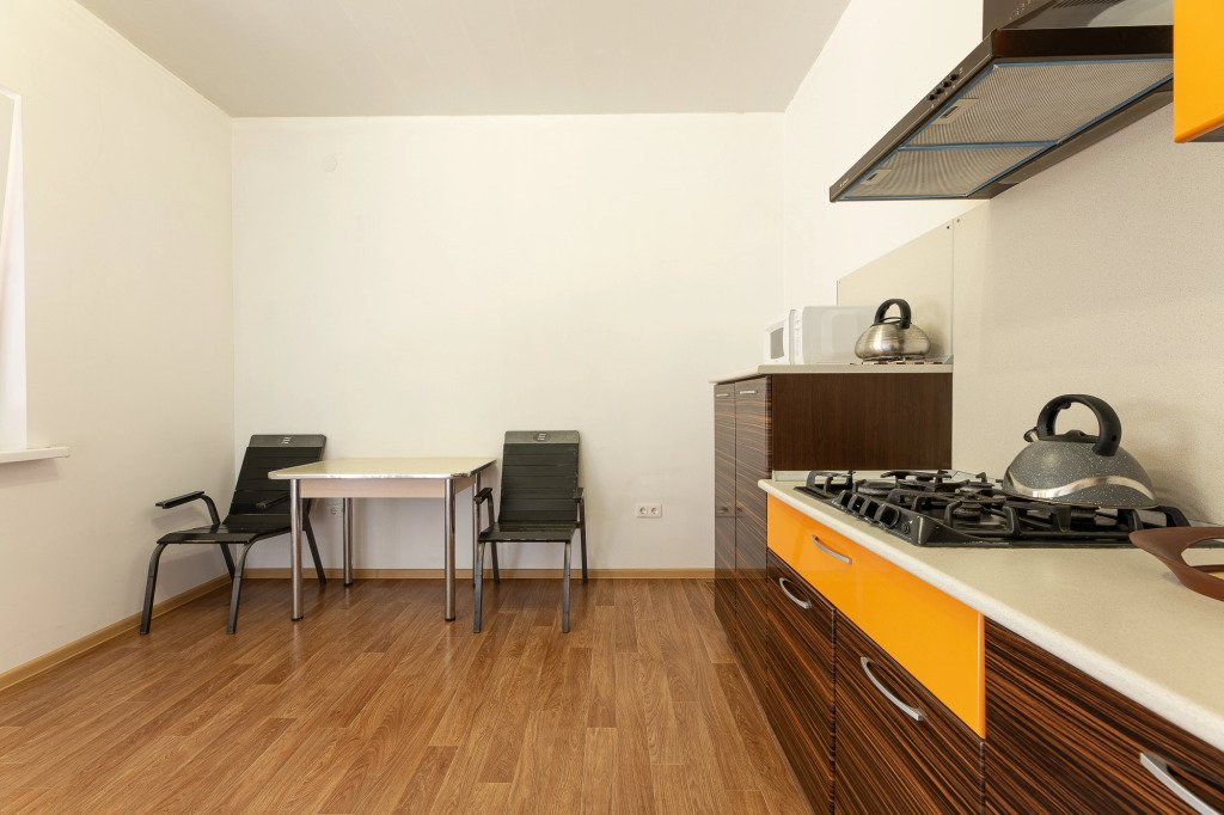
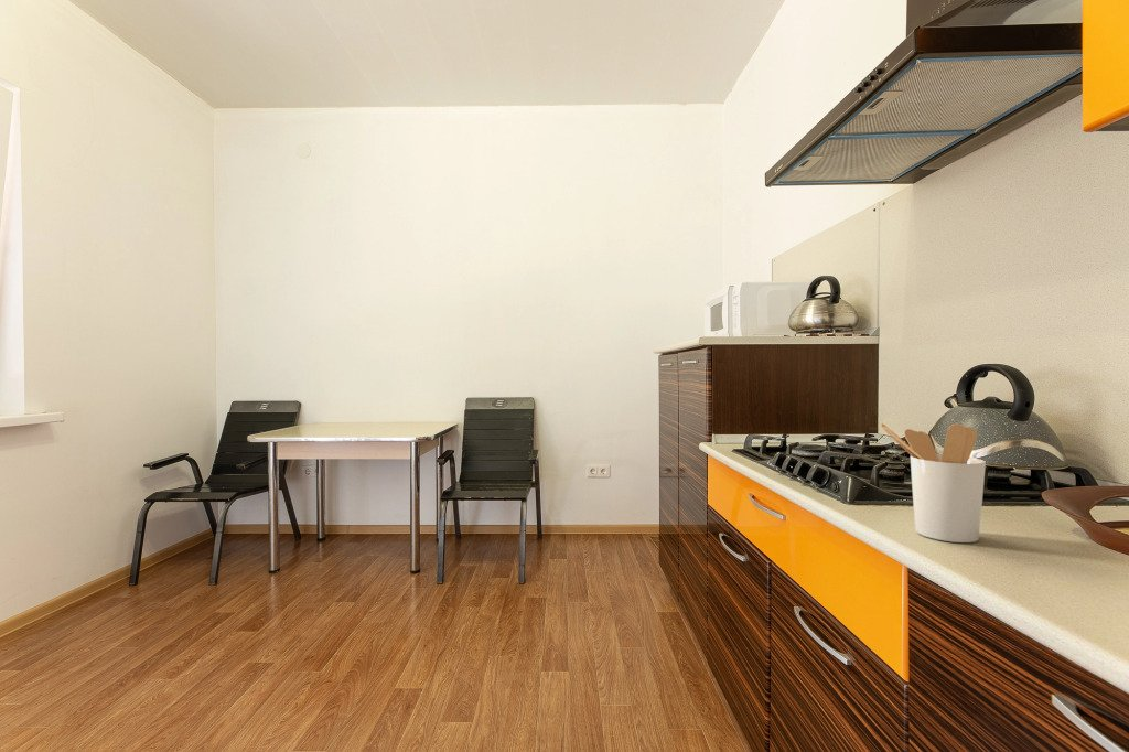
+ utensil holder (927, 476)
